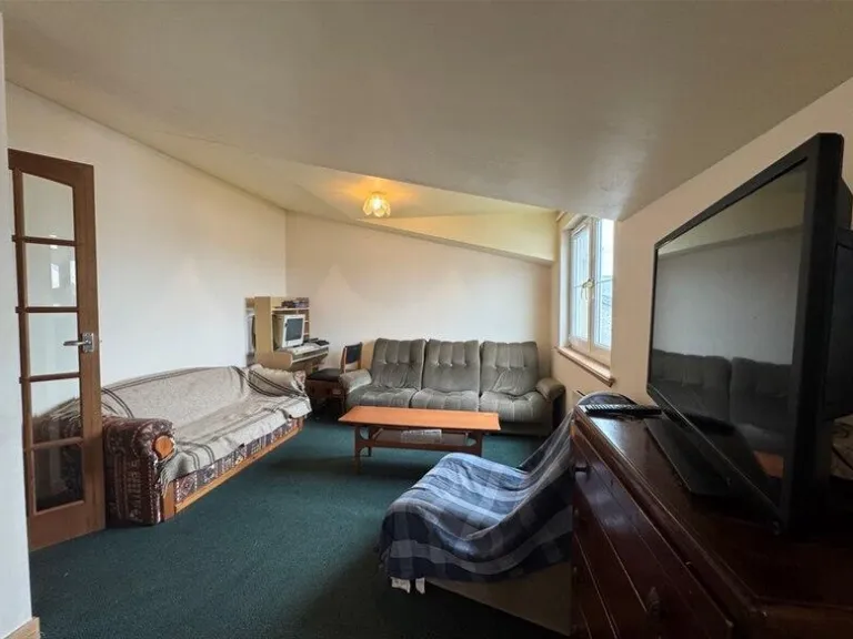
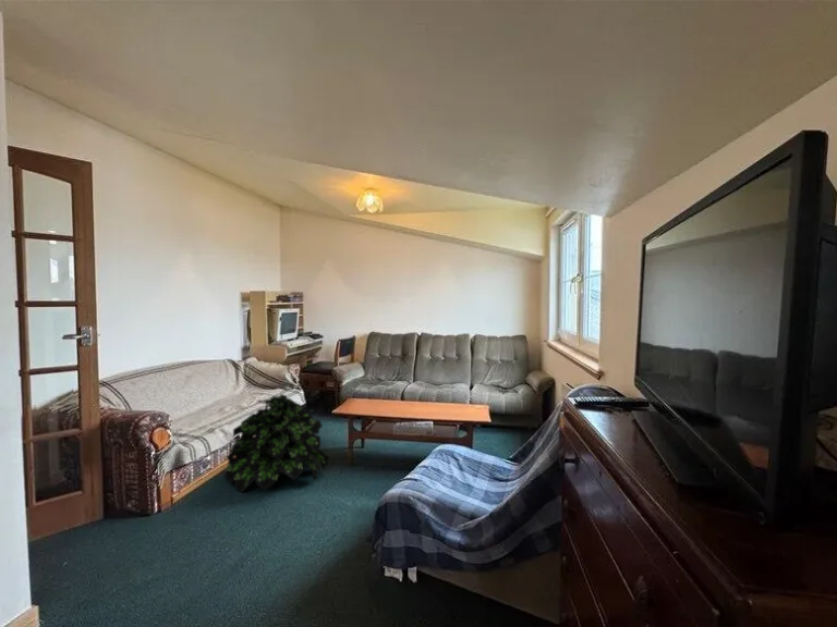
+ potted plant (275, 437)
